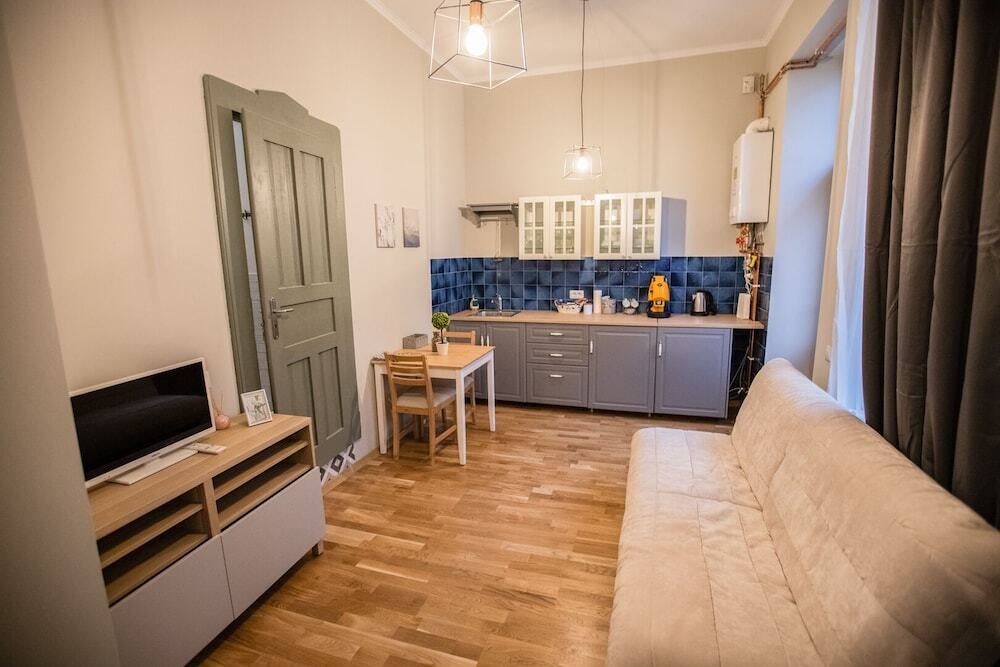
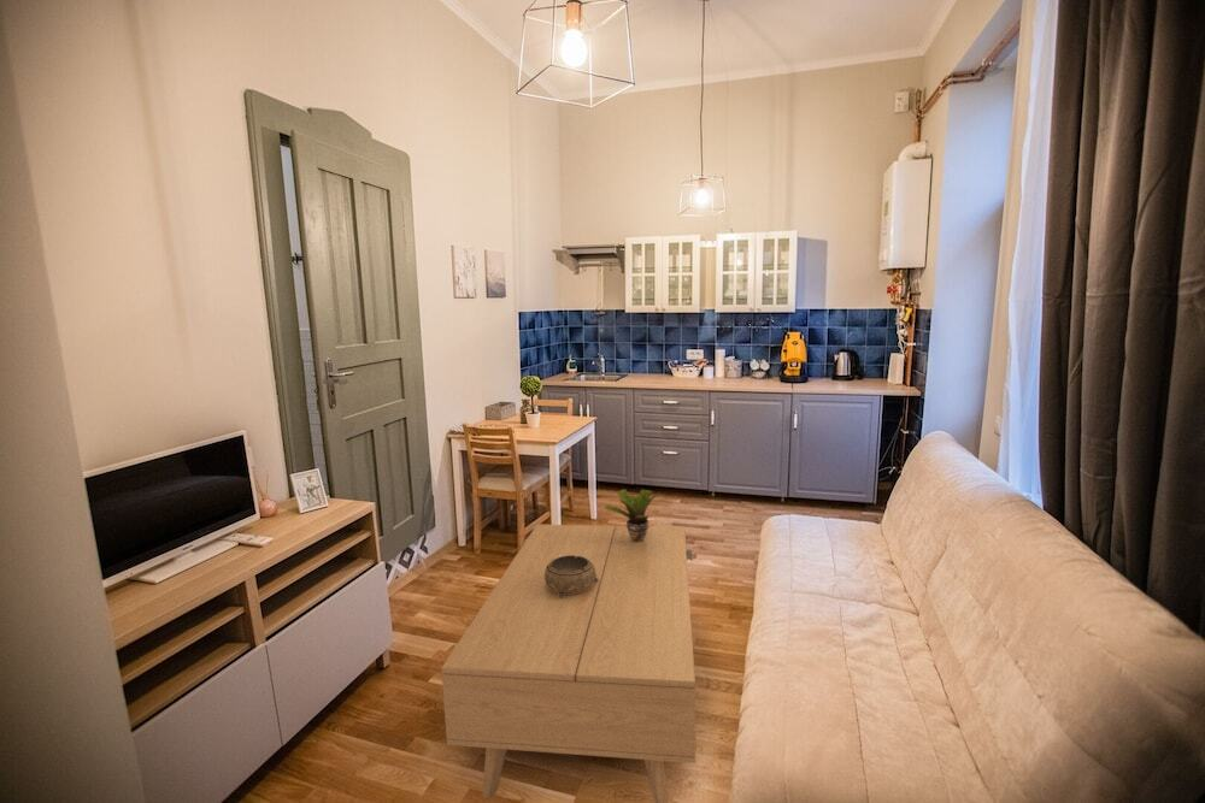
+ coffee table (598, 636)
+ potted plant (637, 514)
+ decorative bowl (569, 574)
